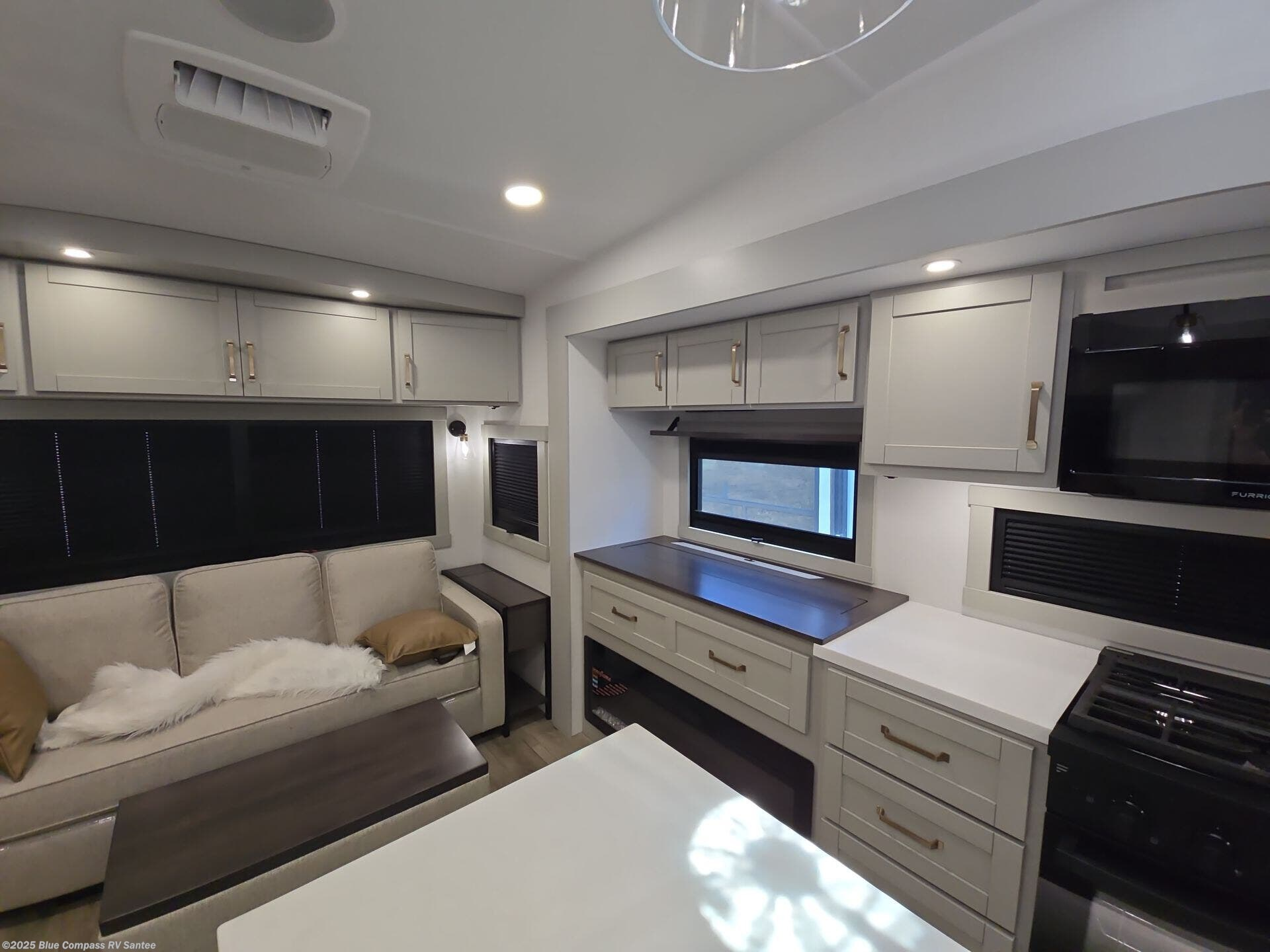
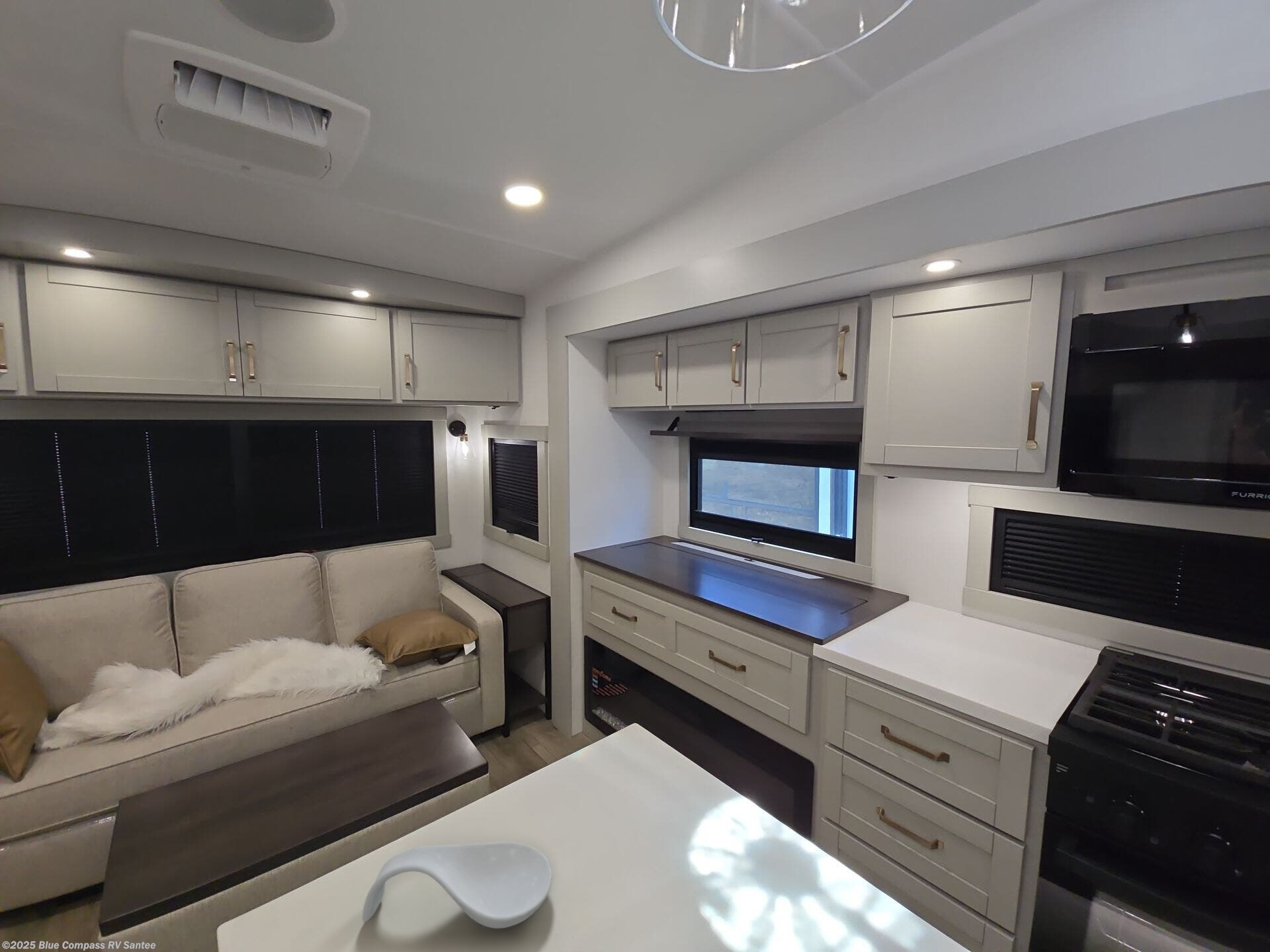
+ spoon rest (460, 881)
